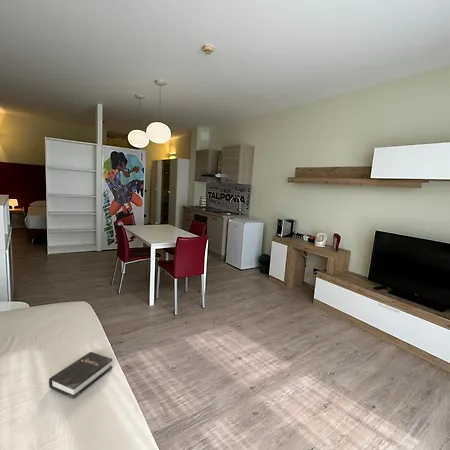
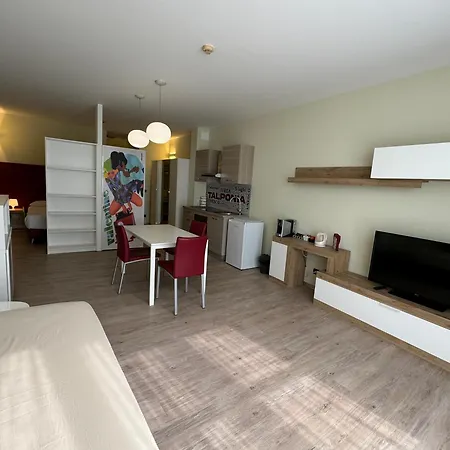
- hardback book (82, 372)
